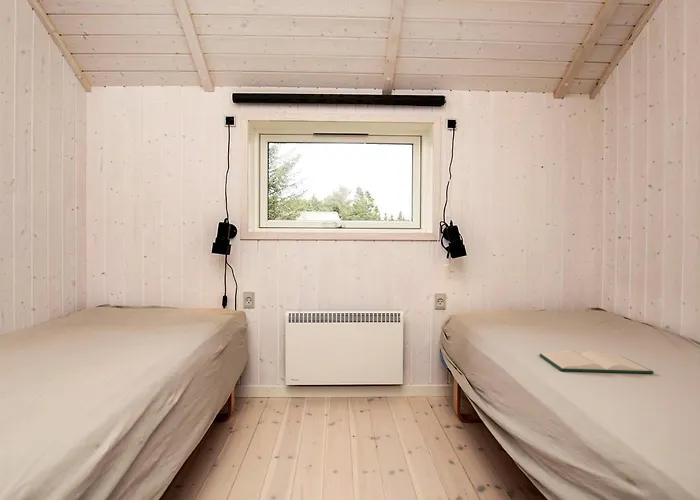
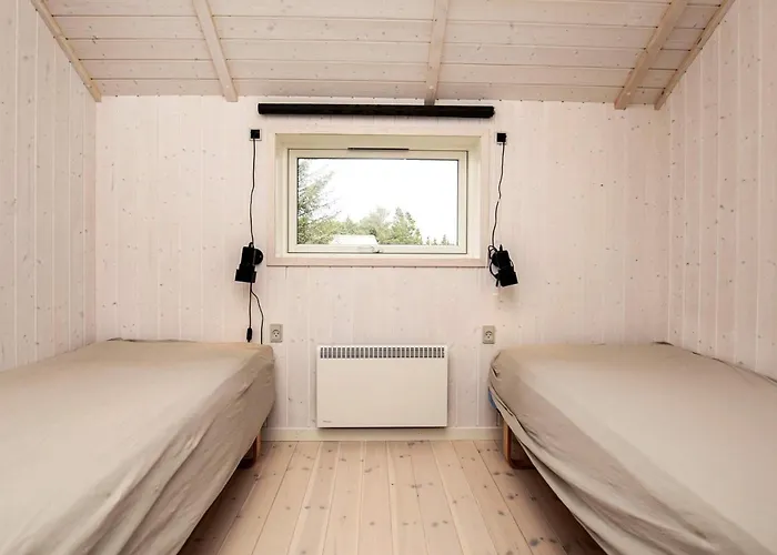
- hardback book (592, 360)
